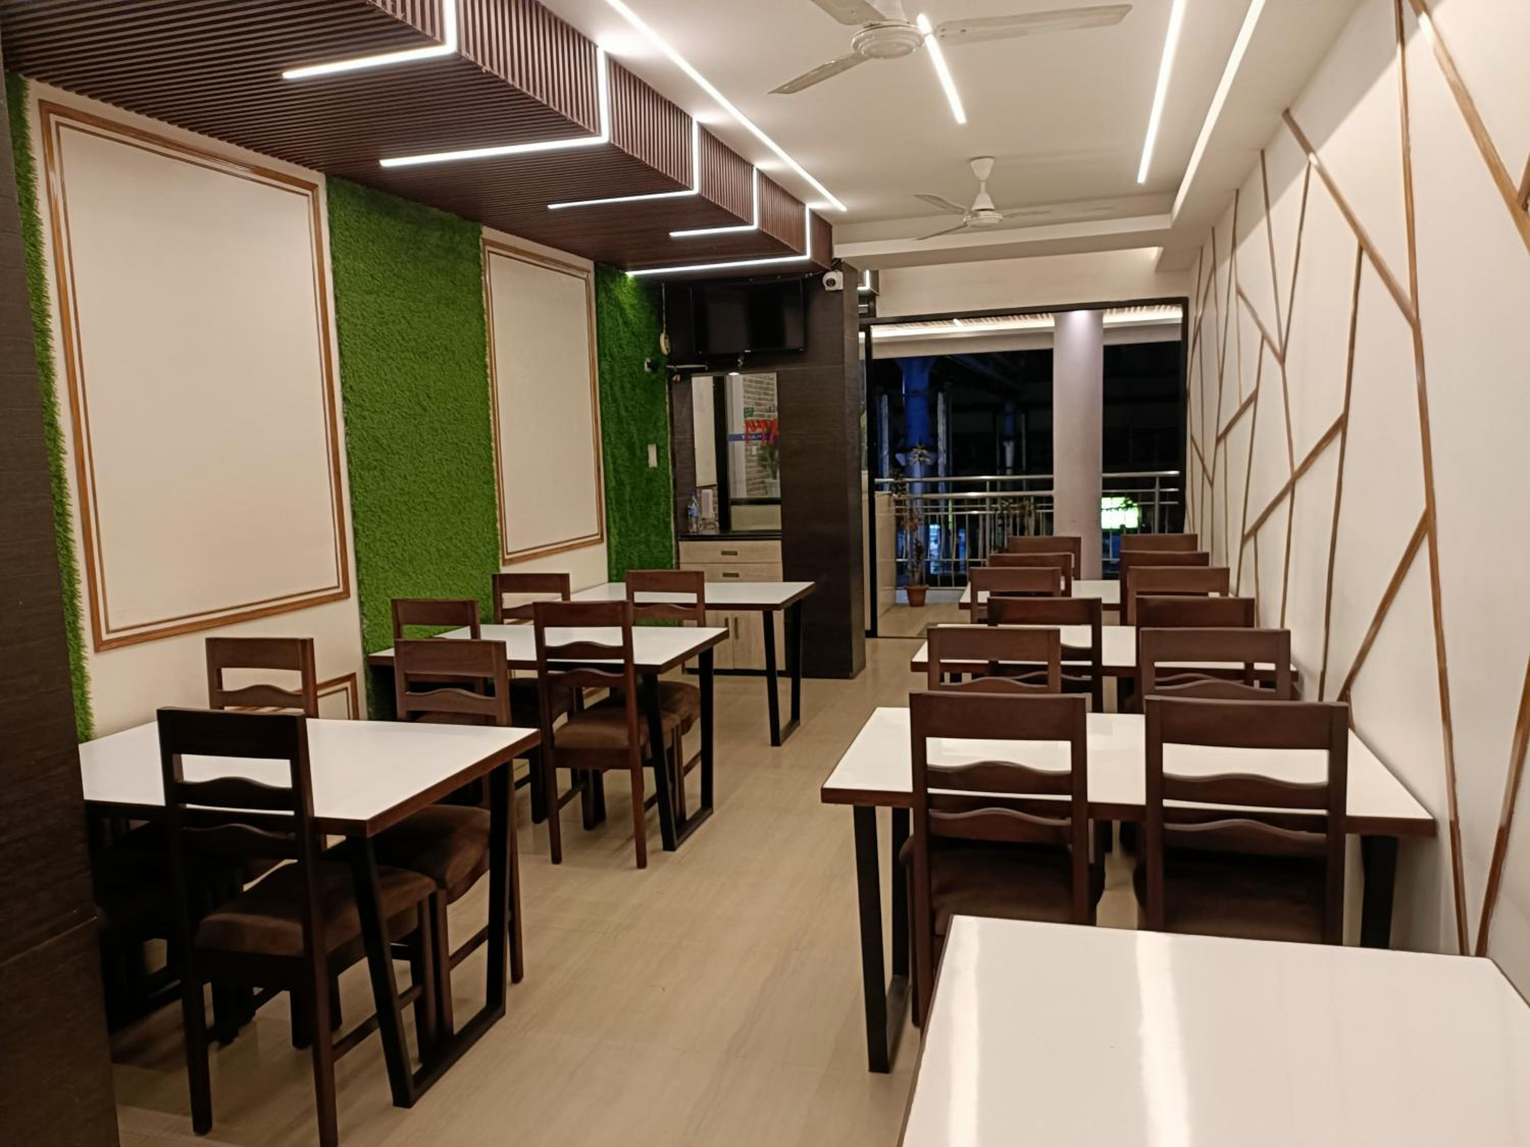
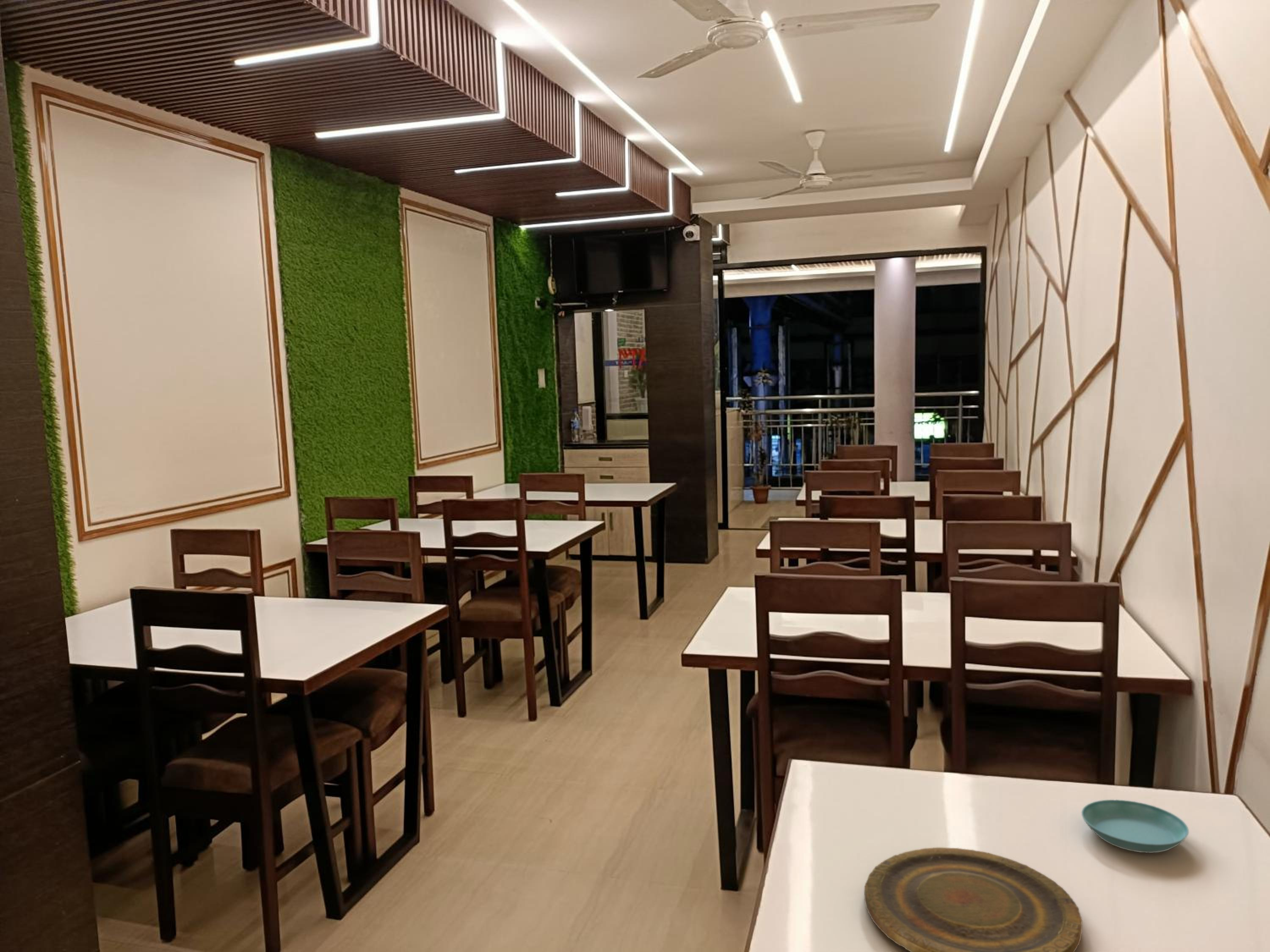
+ plate (969, 905)
+ saucer (1134, 828)
